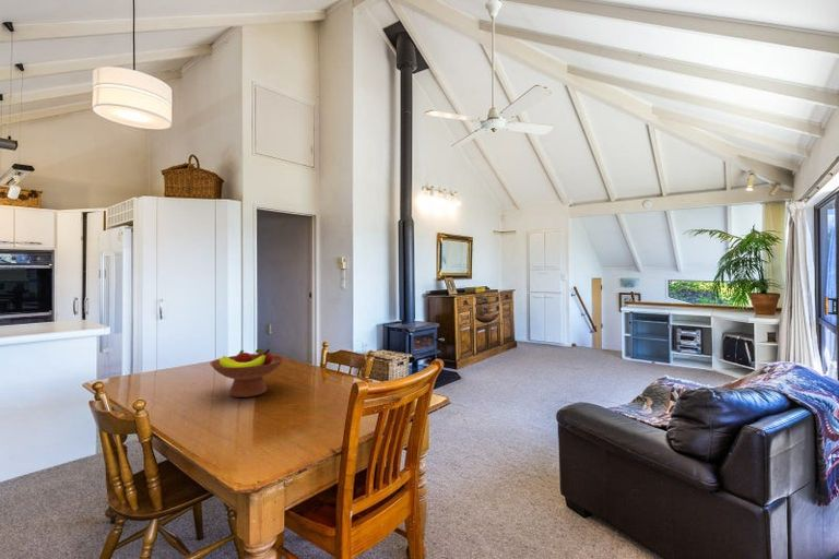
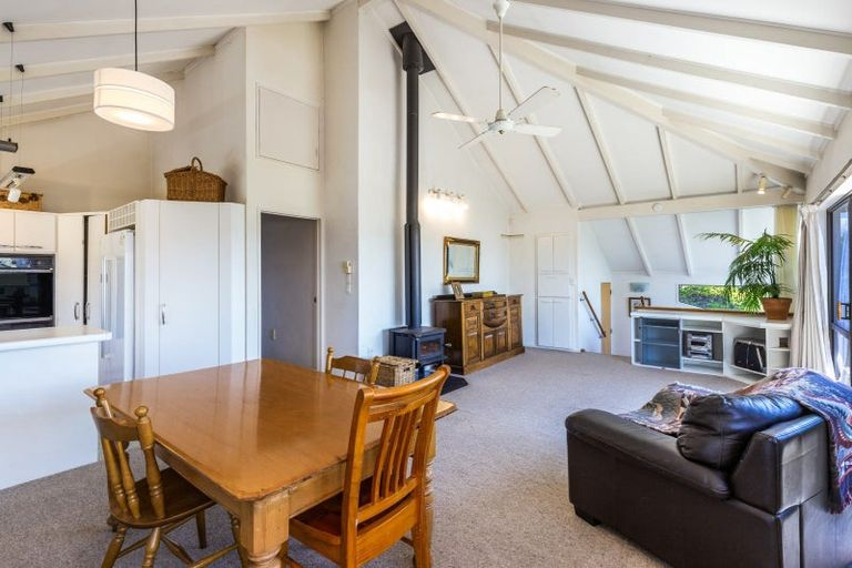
- fruit bowl (248, 370)
